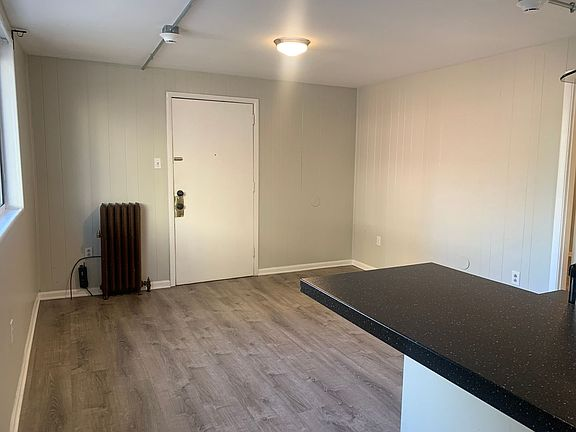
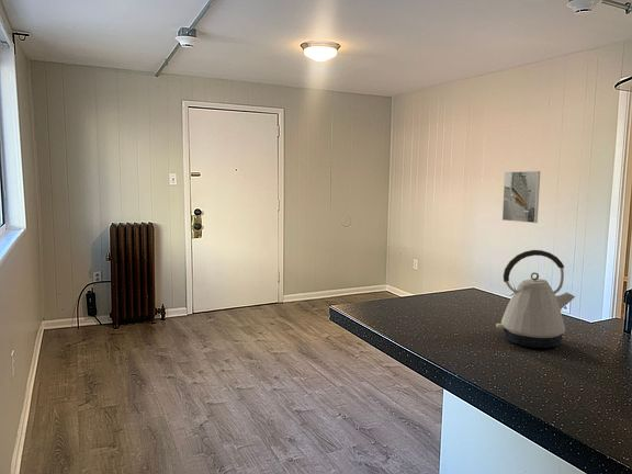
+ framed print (520, 196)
+ kettle (535, 295)
